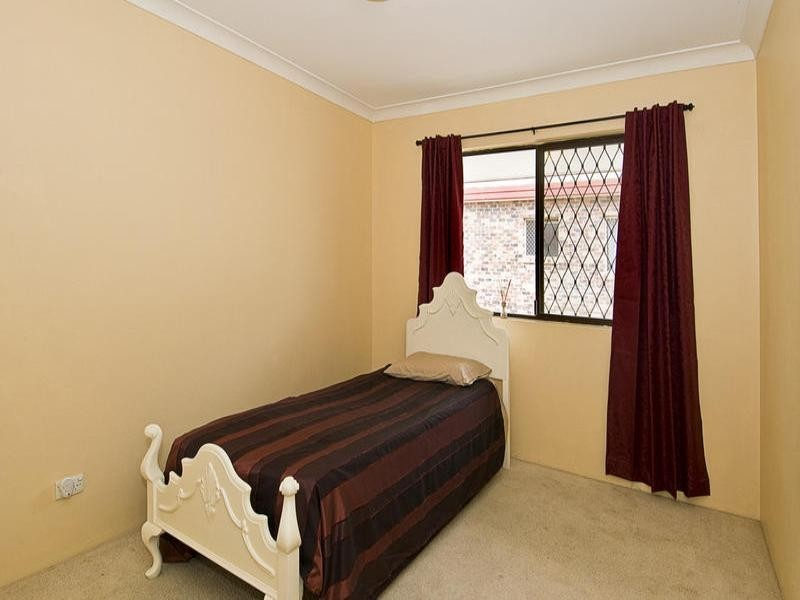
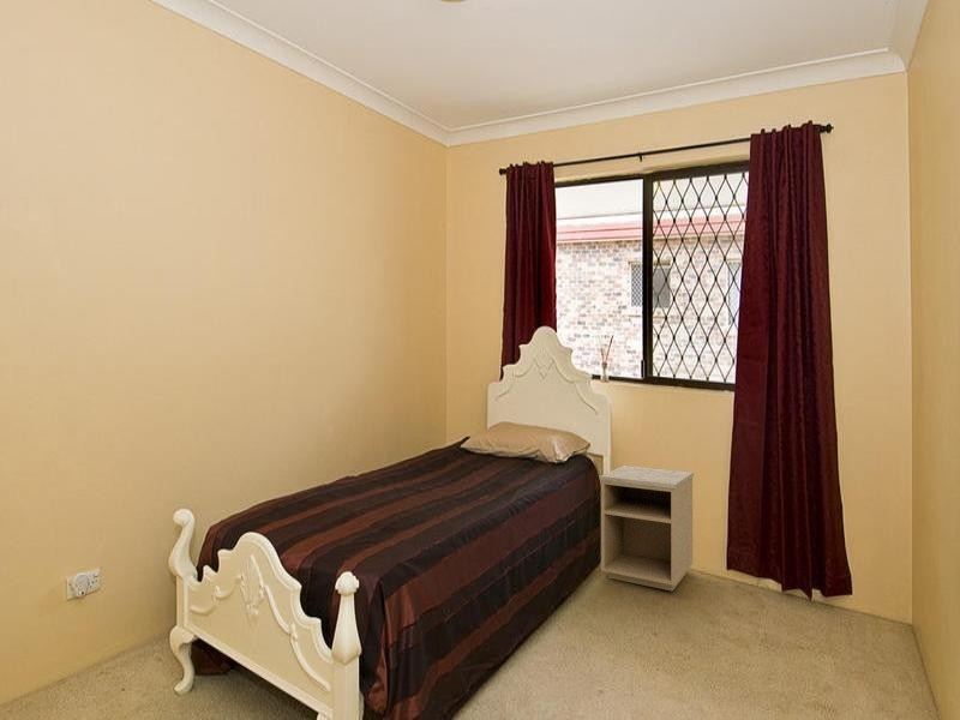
+ nightstand (647, 524)
